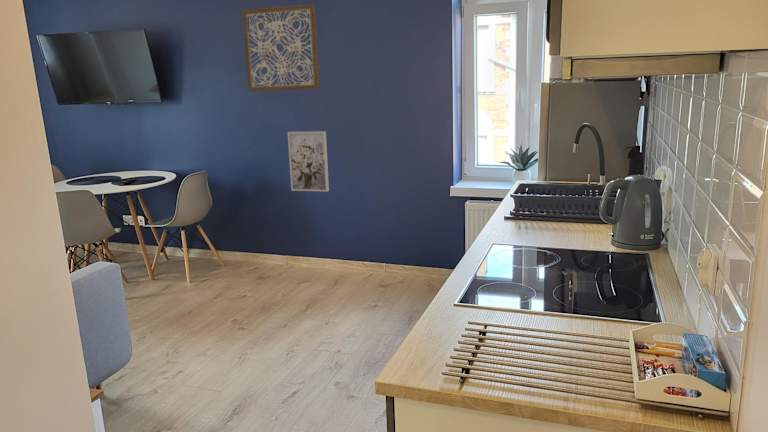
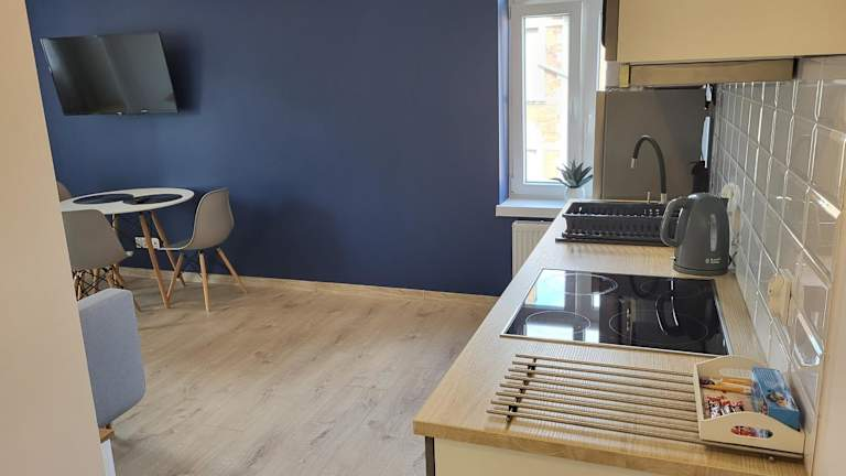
- wall art (283, 46)
- wall art (308, 161)
